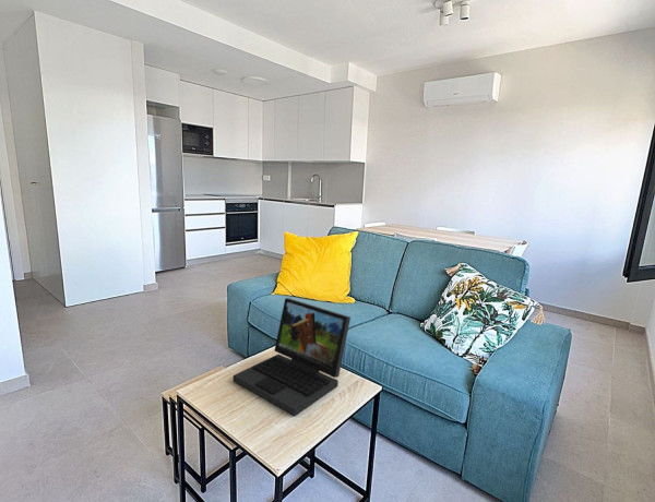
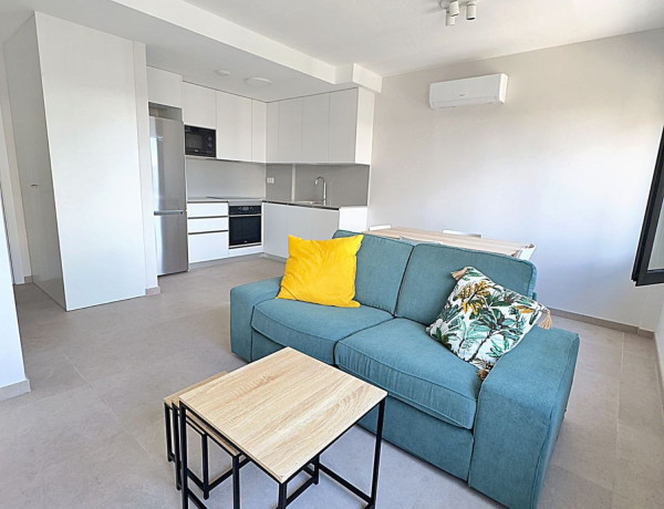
- laptop (291, 347)
